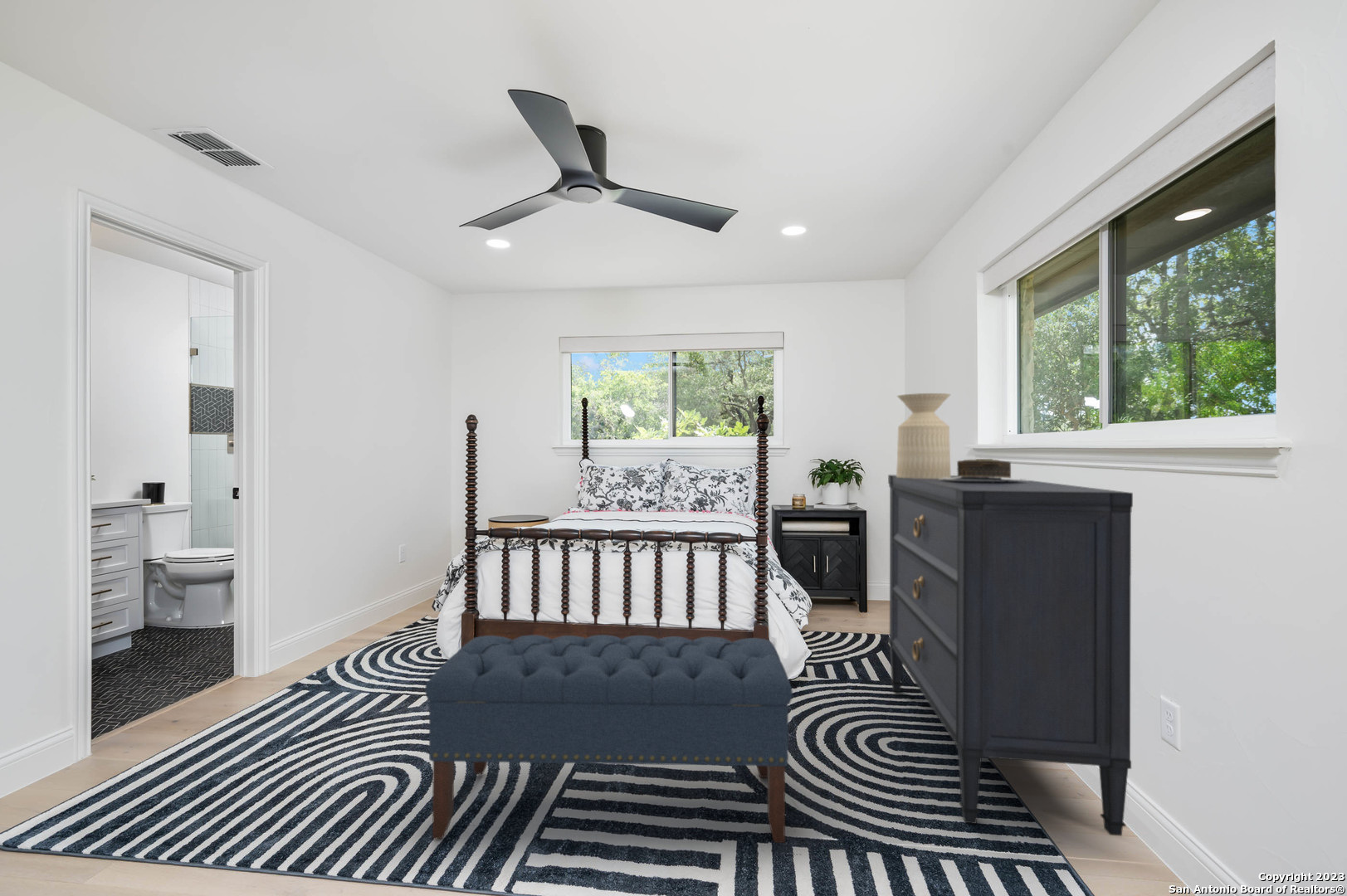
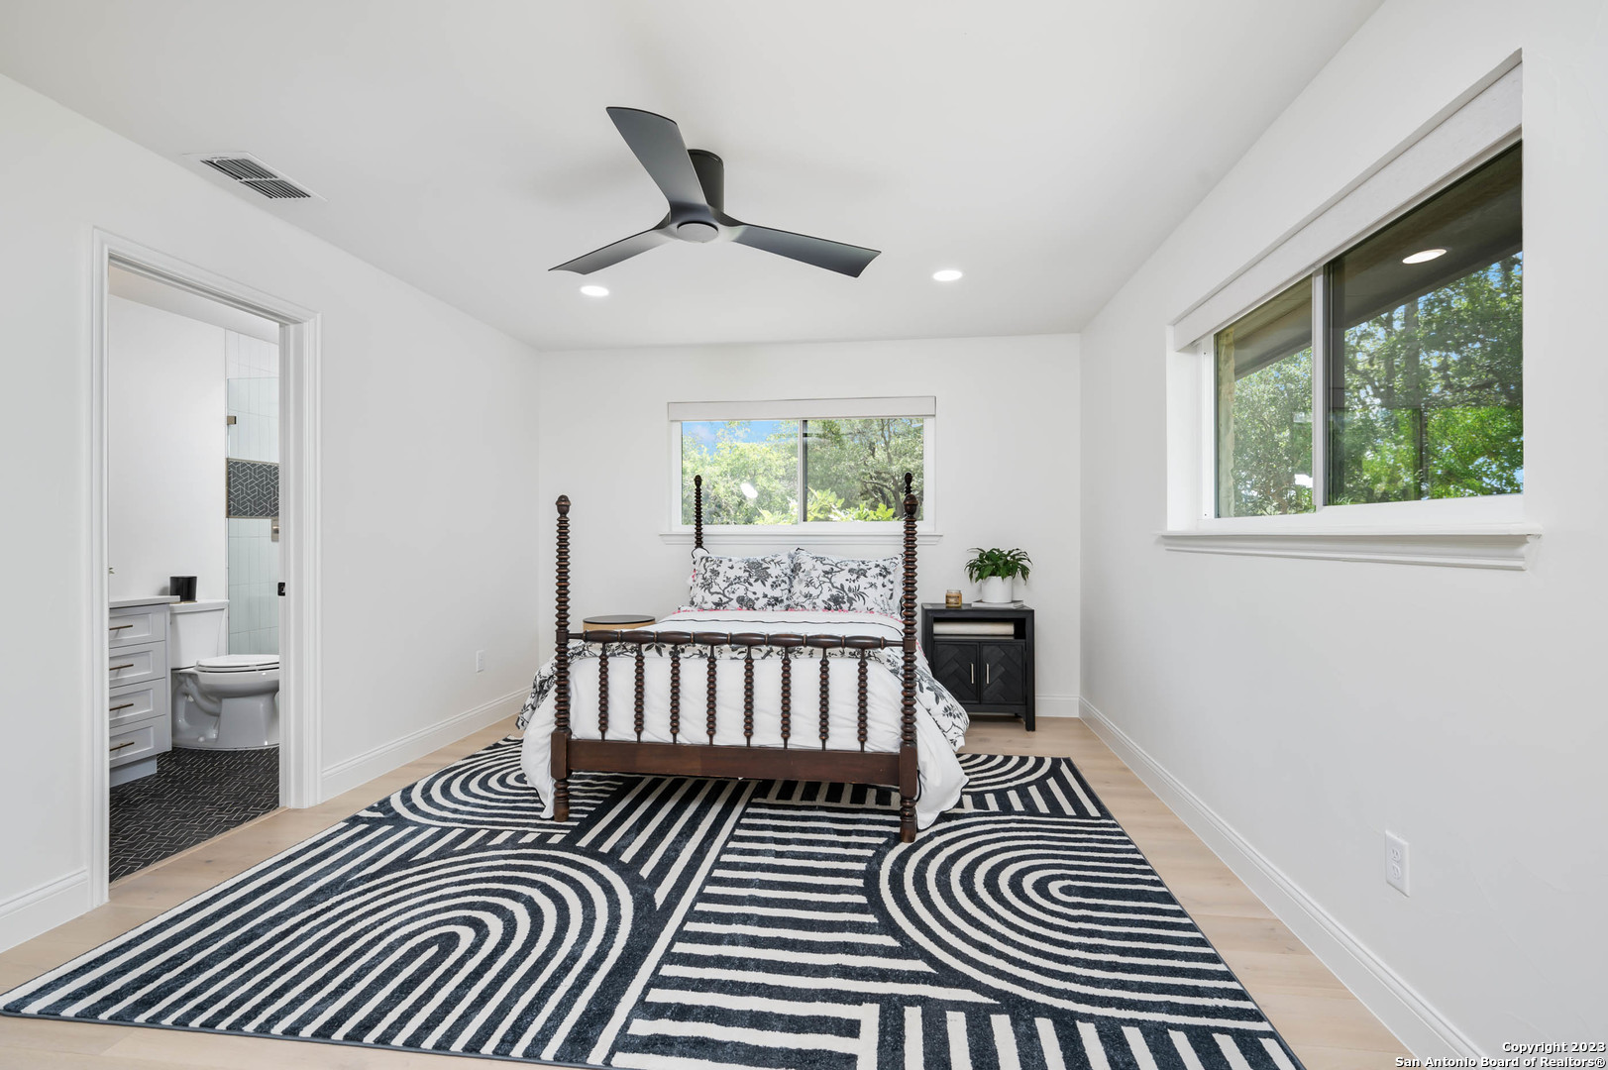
- jewelry box (986, 470)
- dresser (979, 613)
- side table (923, 436)
- bench (615, 726)
